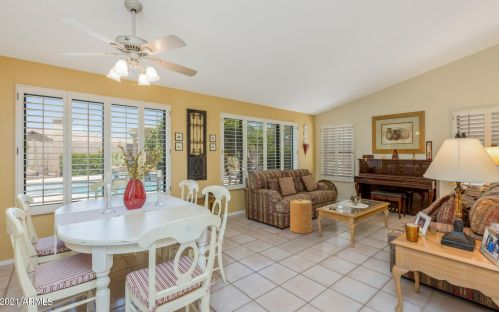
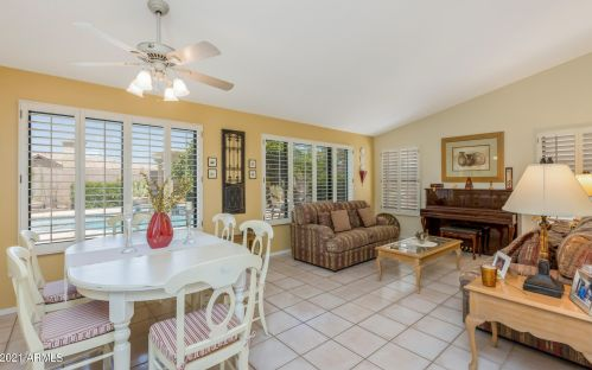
- basket (300, 215)
